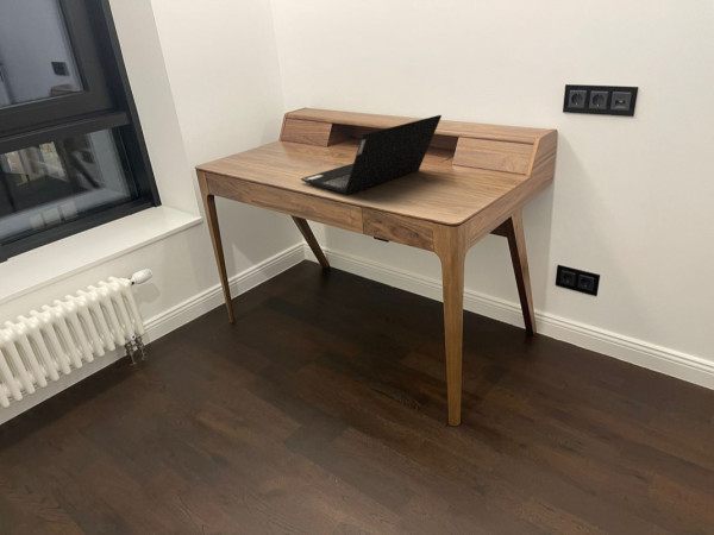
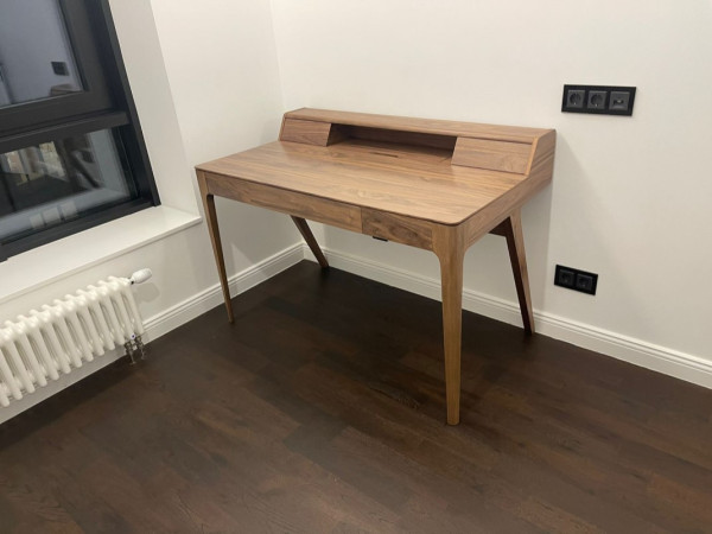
- laptop computer (368, 150)
